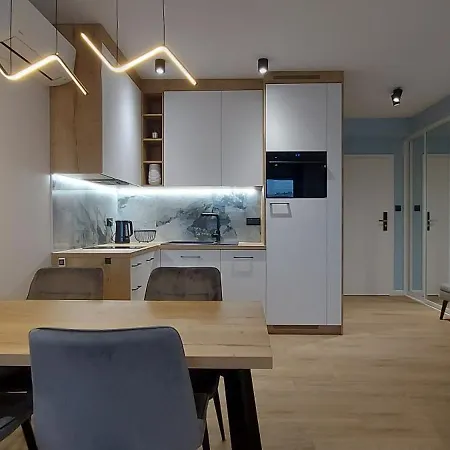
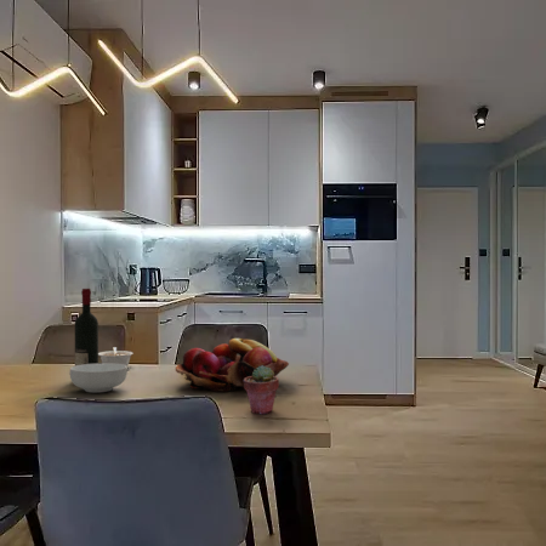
+ potted succulent (261, 387)
+ fruit basket (233, 362)
+ cereal bowl (98, 377)
+ alcohol (86, 334)
+ legume (114, 358)
